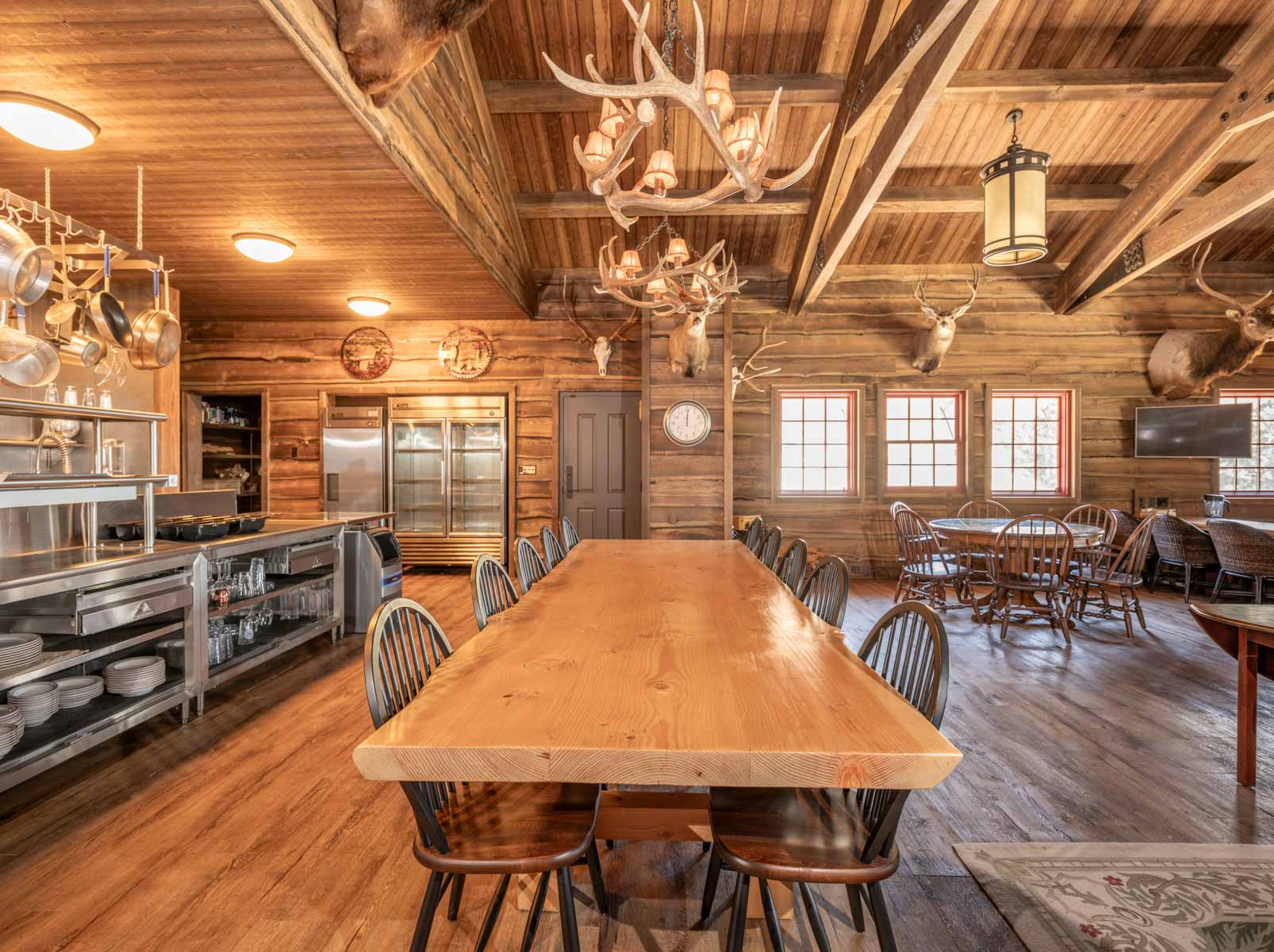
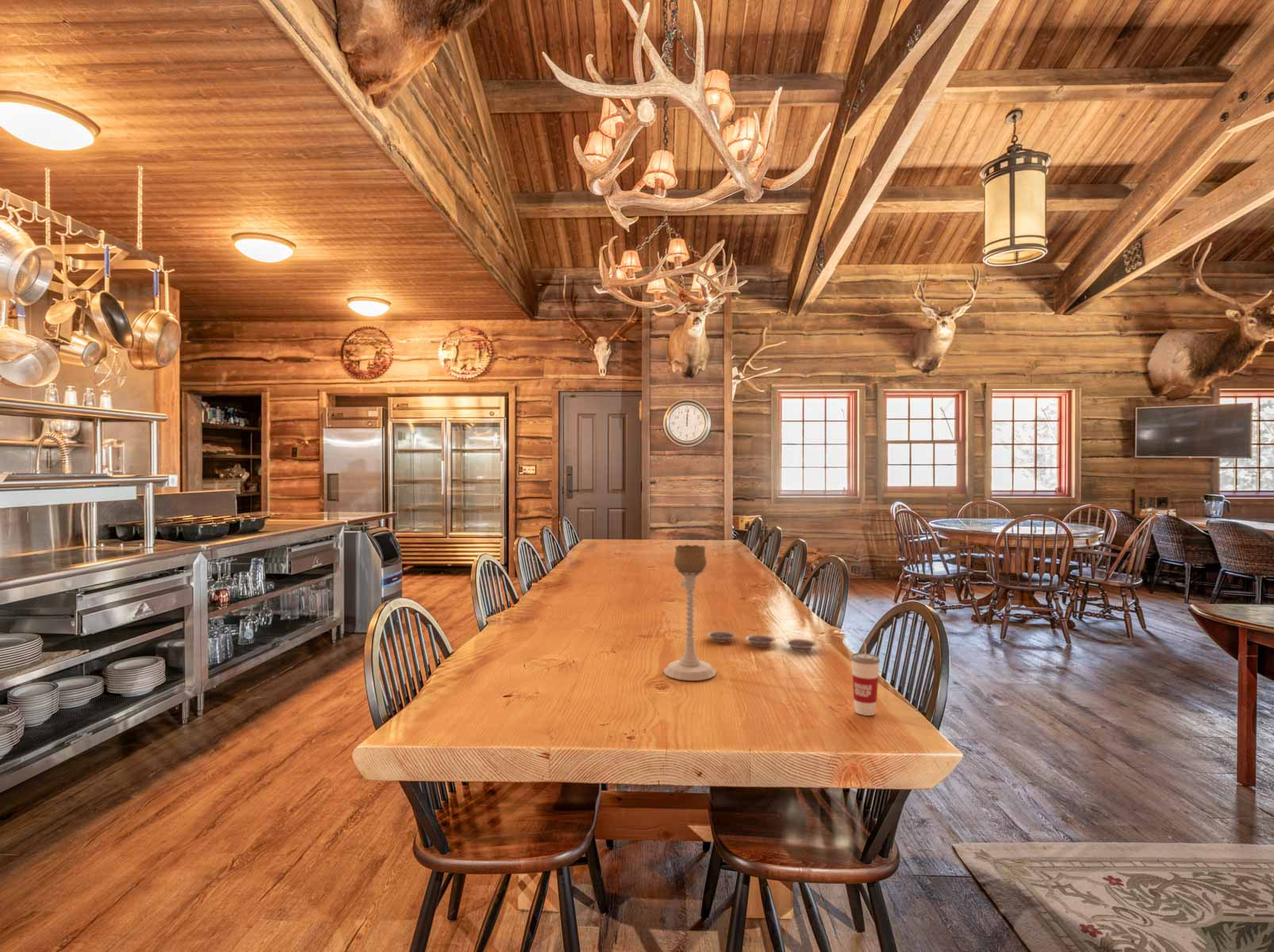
+ cup (865, 674)
+ candle holder (689, 609)
+ plate (760, 641)
